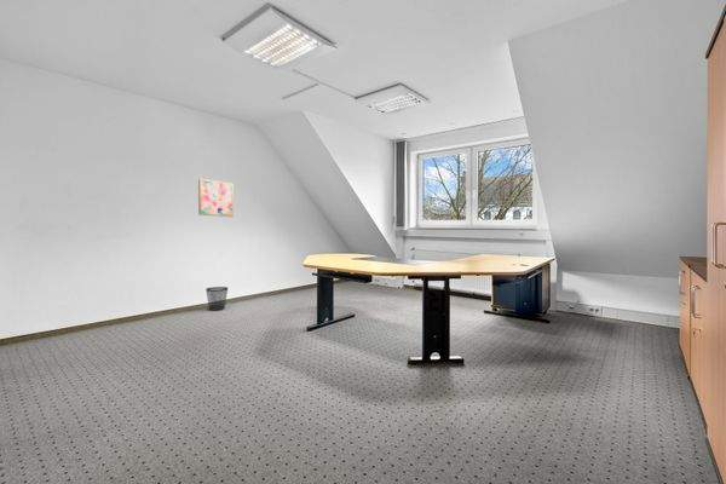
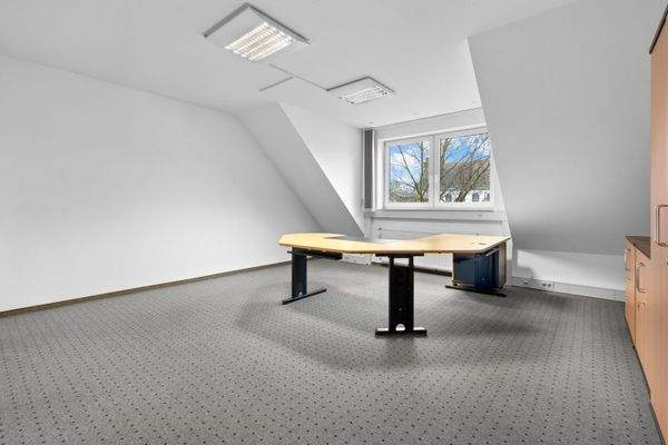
- wastebasket (217, 298)
- wall art (217, 198)
